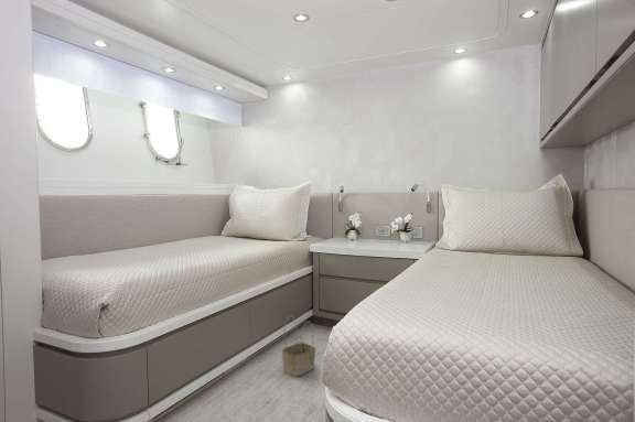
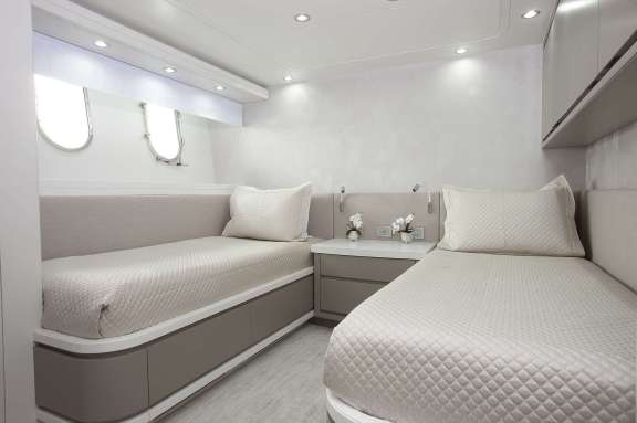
- basket (299, 343)
